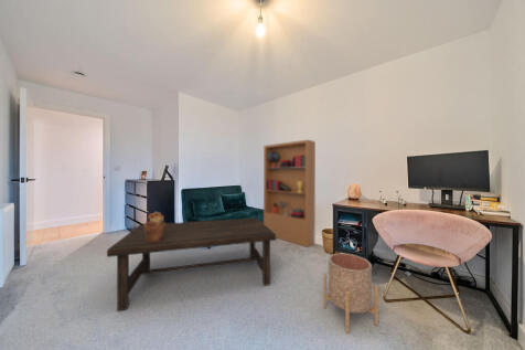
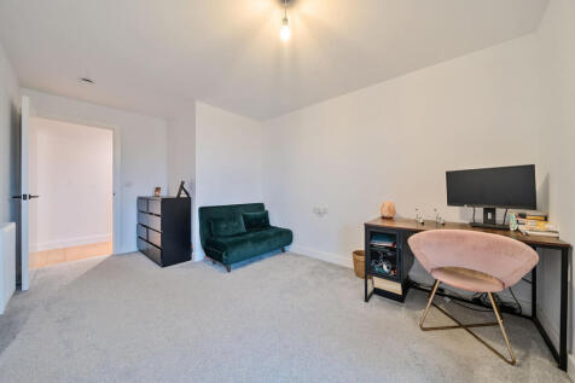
- coffee table (199, 247)
- bookcase (287, 191)
- decorative container (154, 225)
- planter (349, 288)
